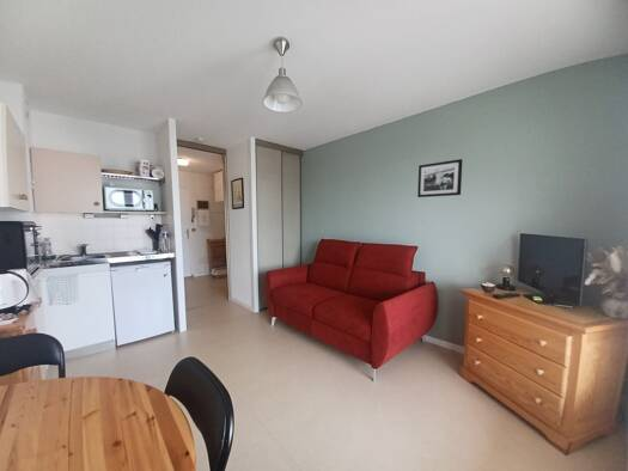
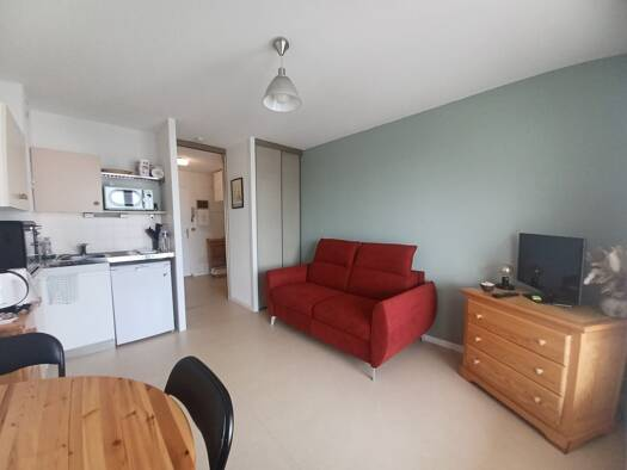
- picture frame (438, 179)
